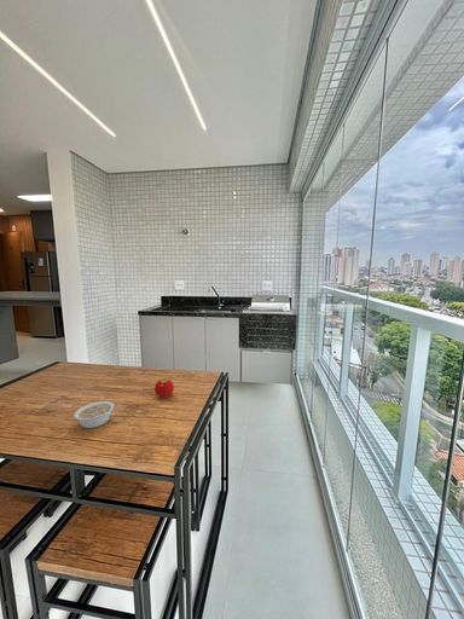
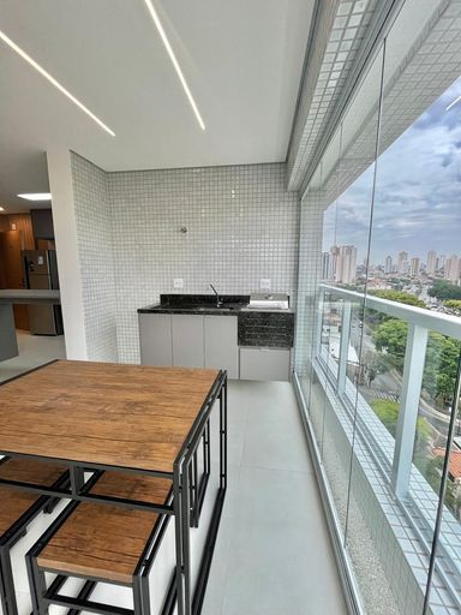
- fruit (164, 387)
- legume (95, 413)
